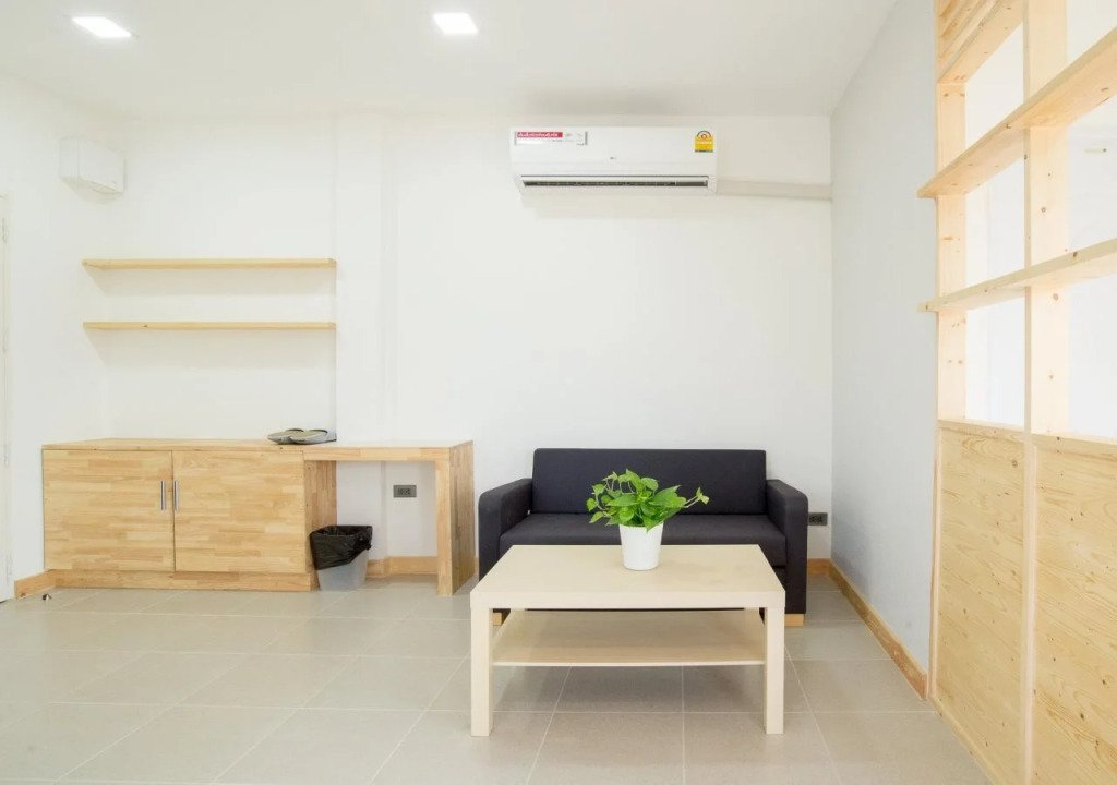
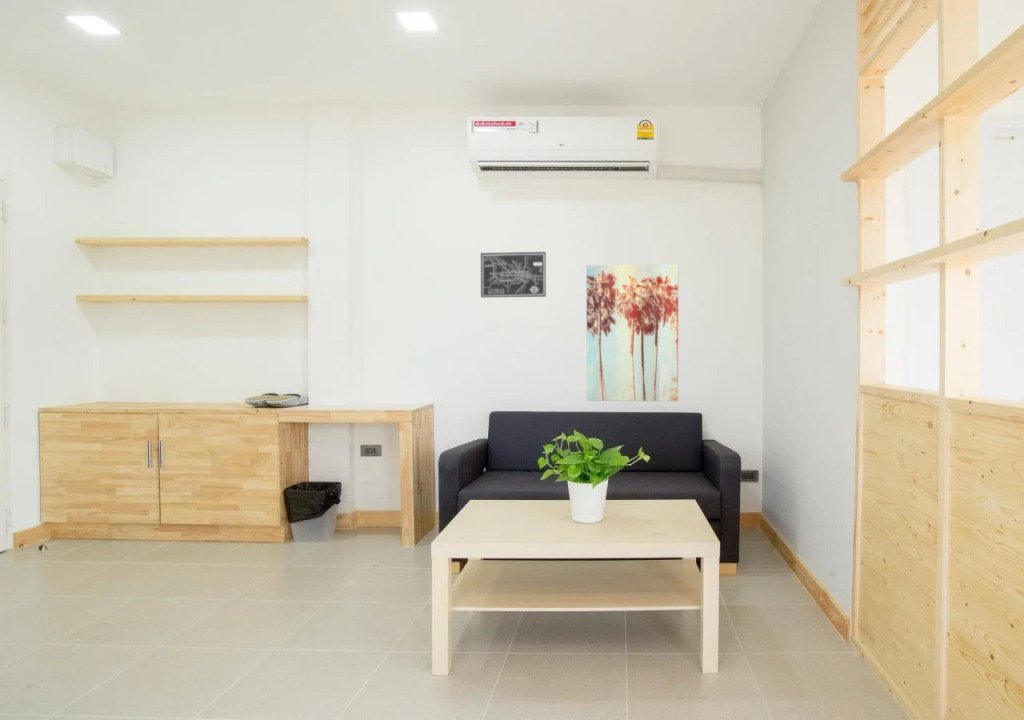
+ wall art (513, 274)
+ wall art (632, 333)
